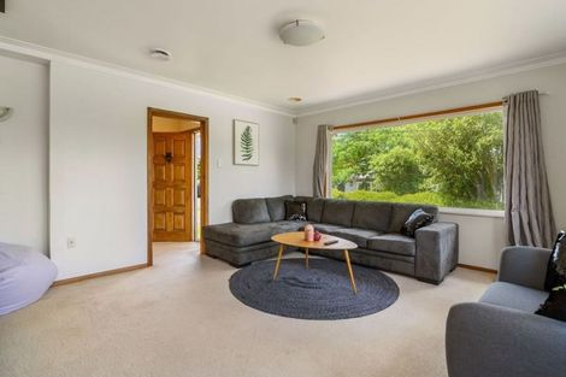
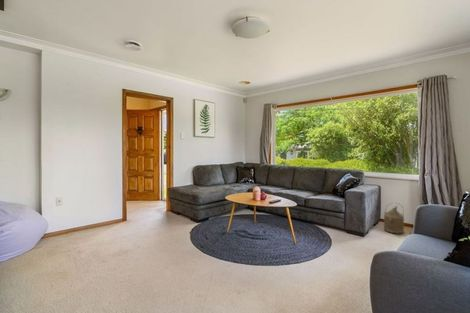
+ watering can (393, 217)
